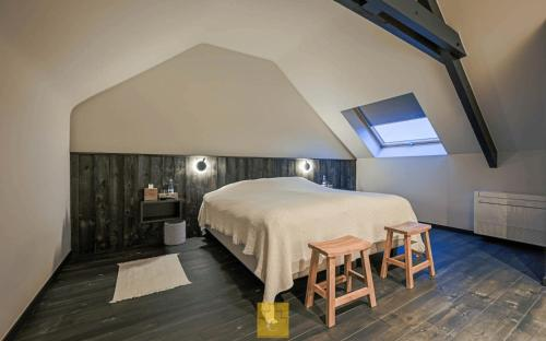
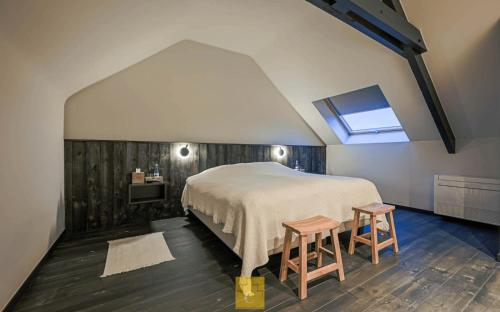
- plant pot (175, 232)
